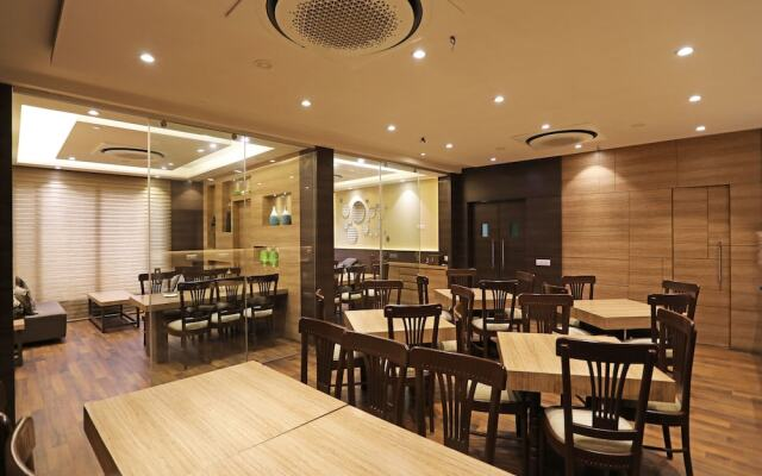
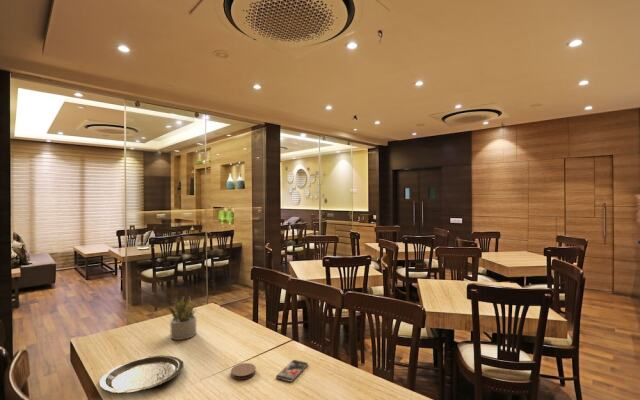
+ succulent plant (183, 315)
+ coaster (243, 370)
+ plate (143, 373)
+ smartphone (292, 370)
